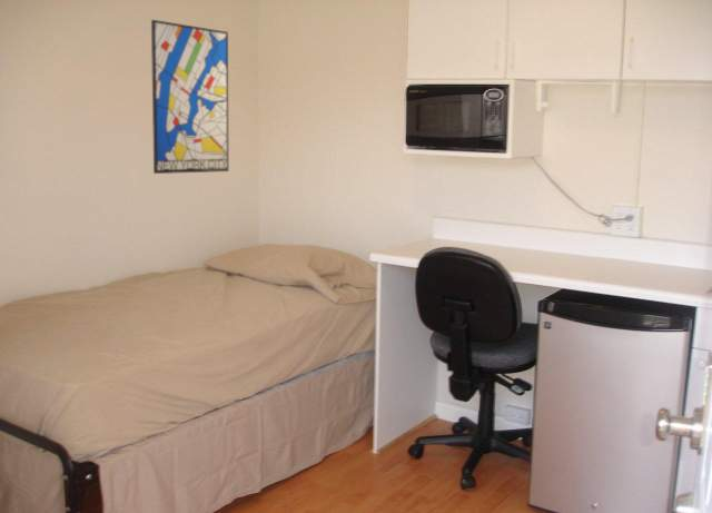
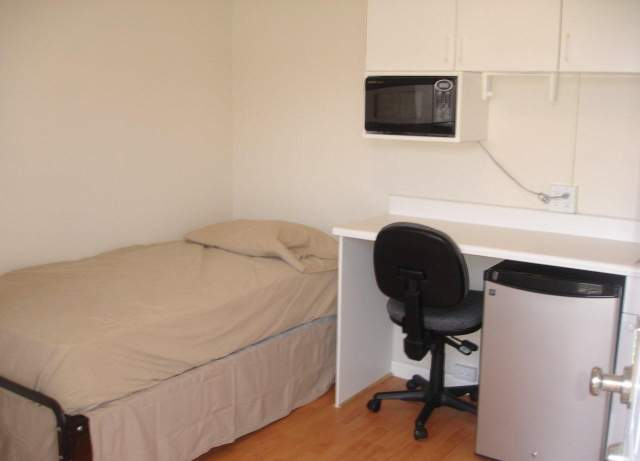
- wall art (191, 100)
